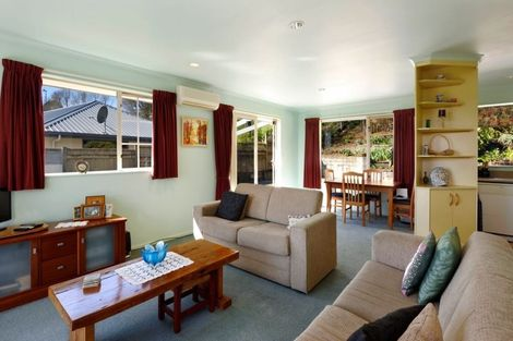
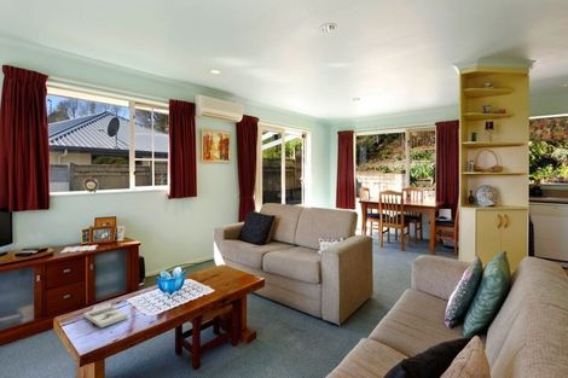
+ book (105, 315)
